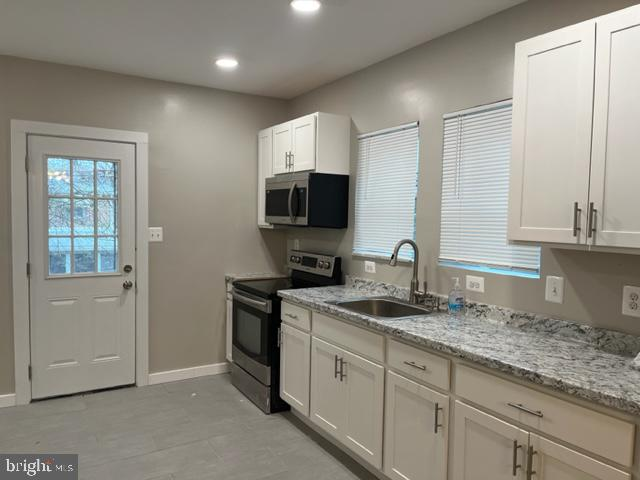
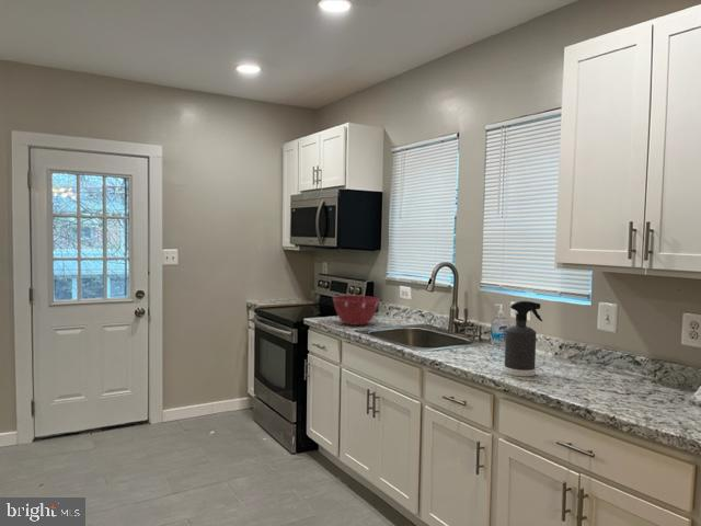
+ spray bottle (522, 336)
+ mixing bowl (355, 310)
